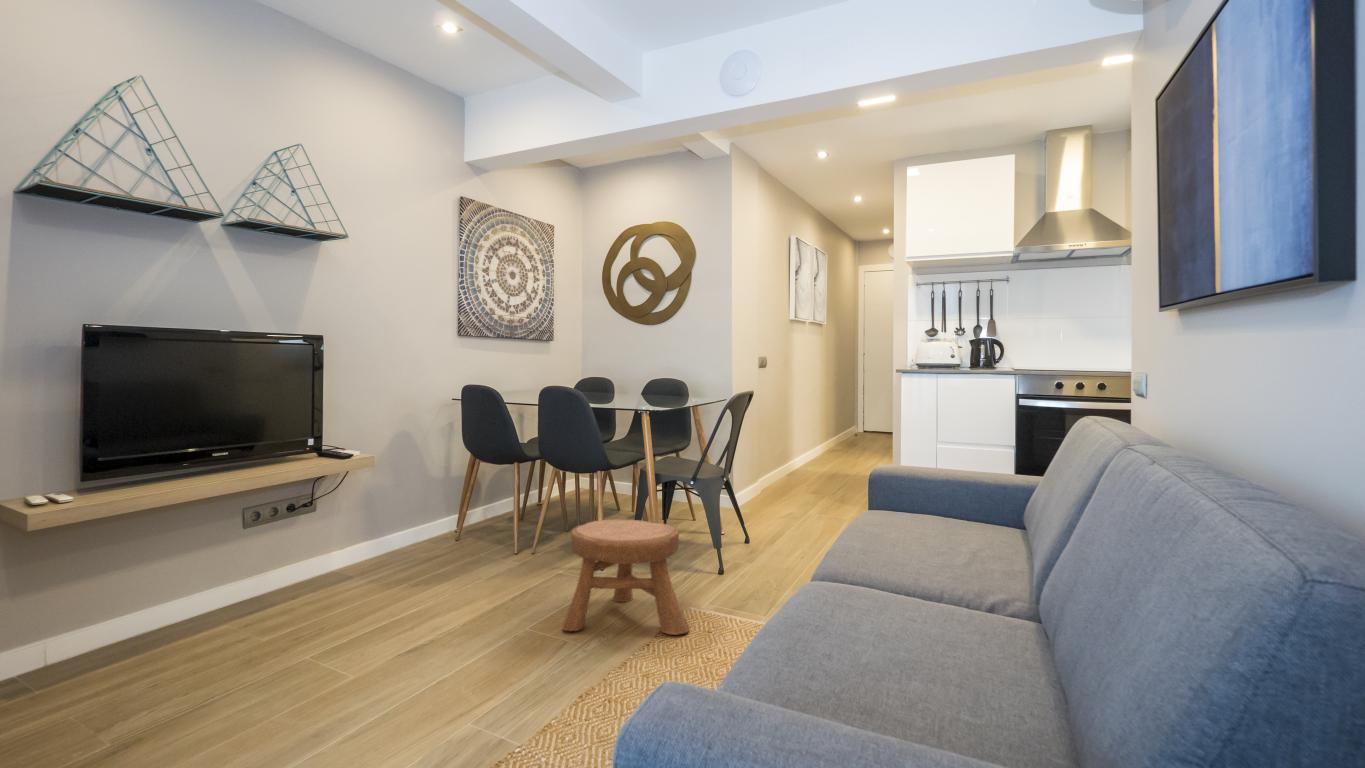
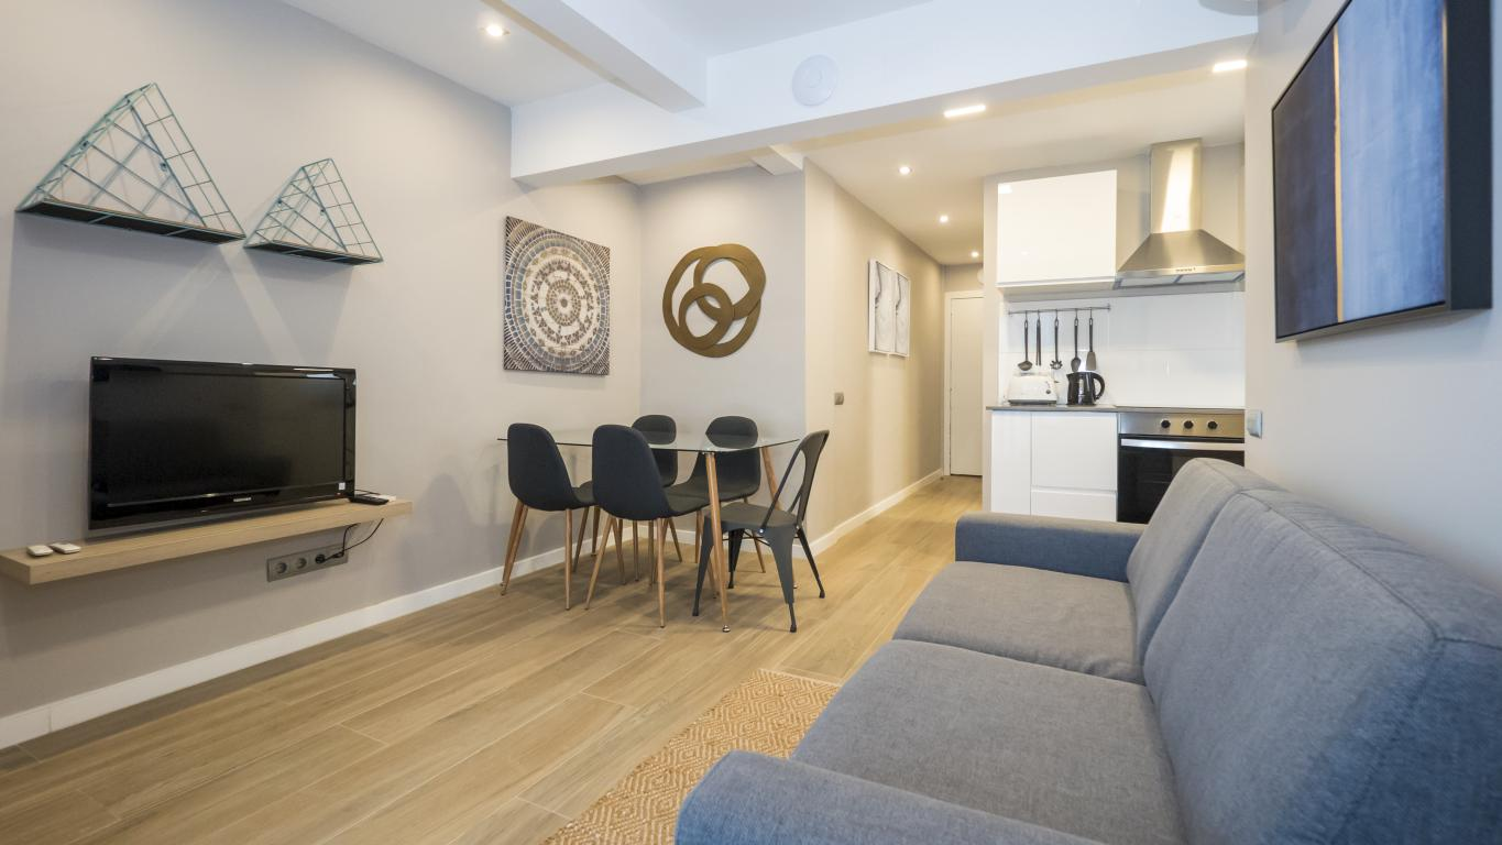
- stool (632, 575)
